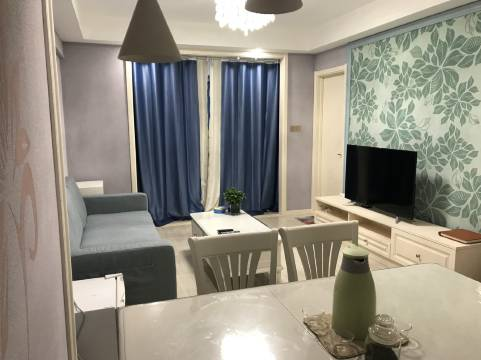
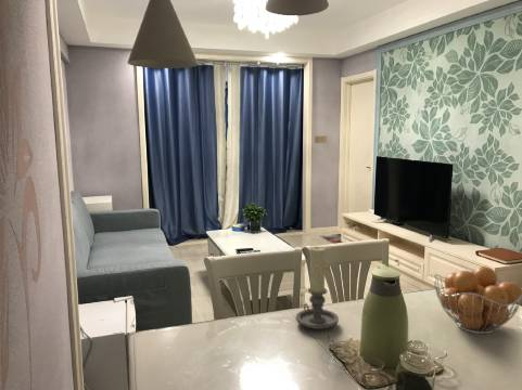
+ candle holder (315, 284)
+ fruit basket (476, 298)
